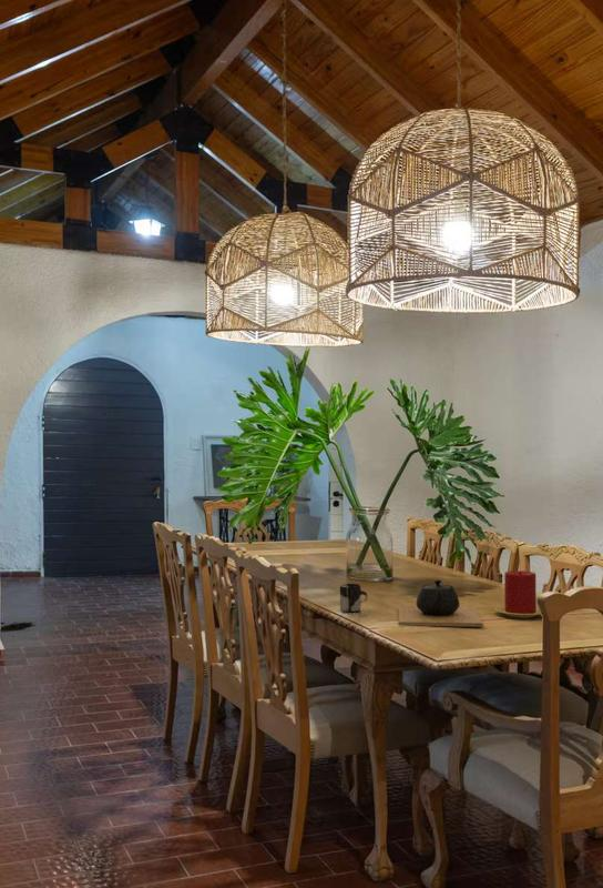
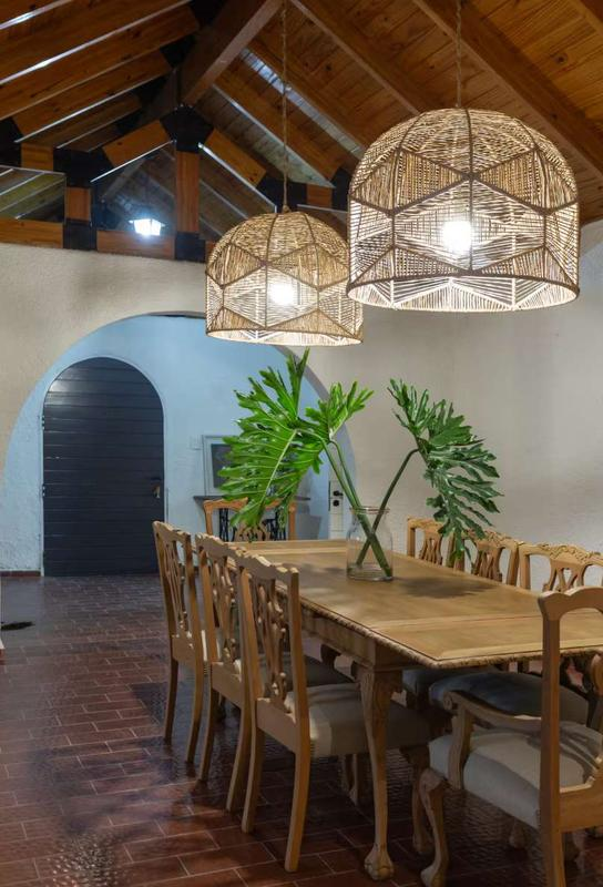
- teapot (438, 598)
- candle (520, 593)
- cup (354, 597)
